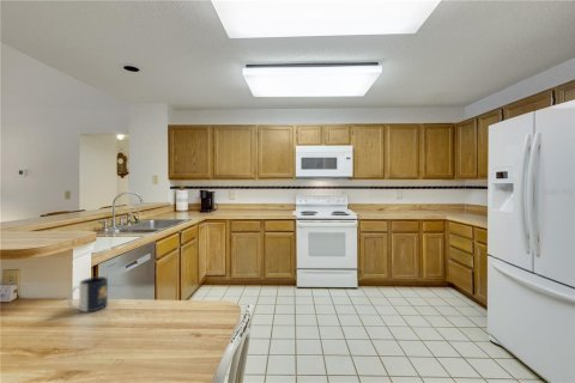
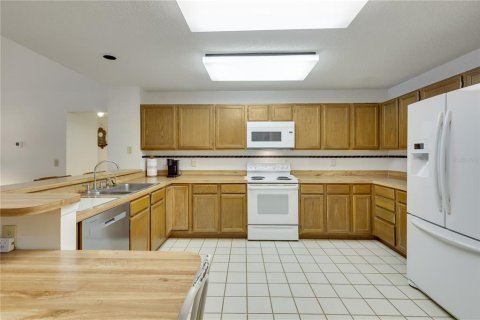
- mug (87, 294)
